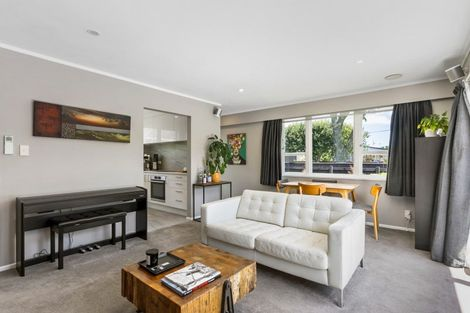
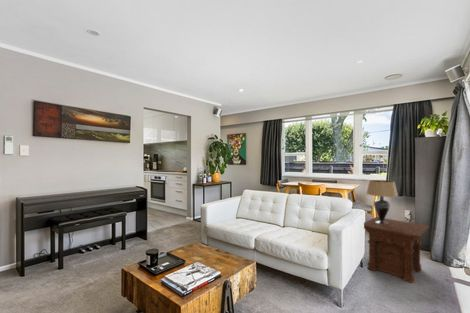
+ table lamp (381, 201)
+ side table (394, 247)
